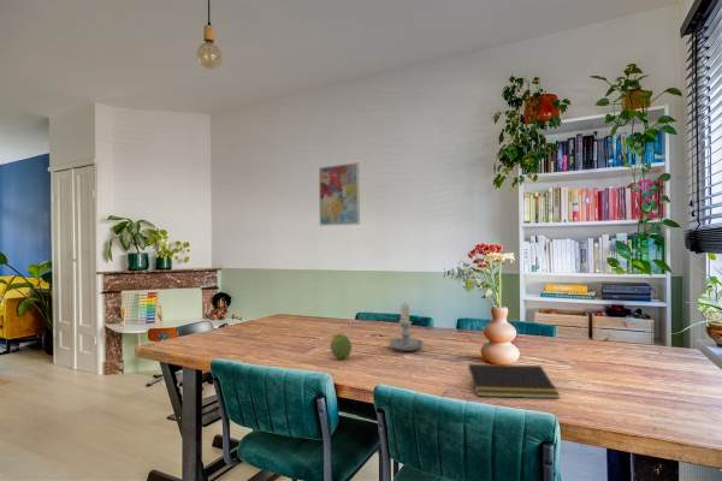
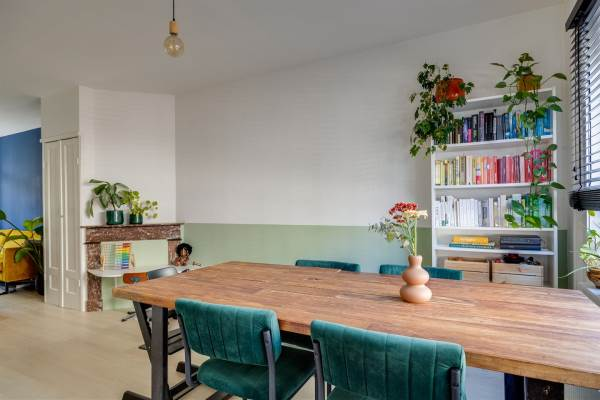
- fruit (341, 345)
- notepad (510, 380)
- wall art (338, 195)
- candle (406, 325)
